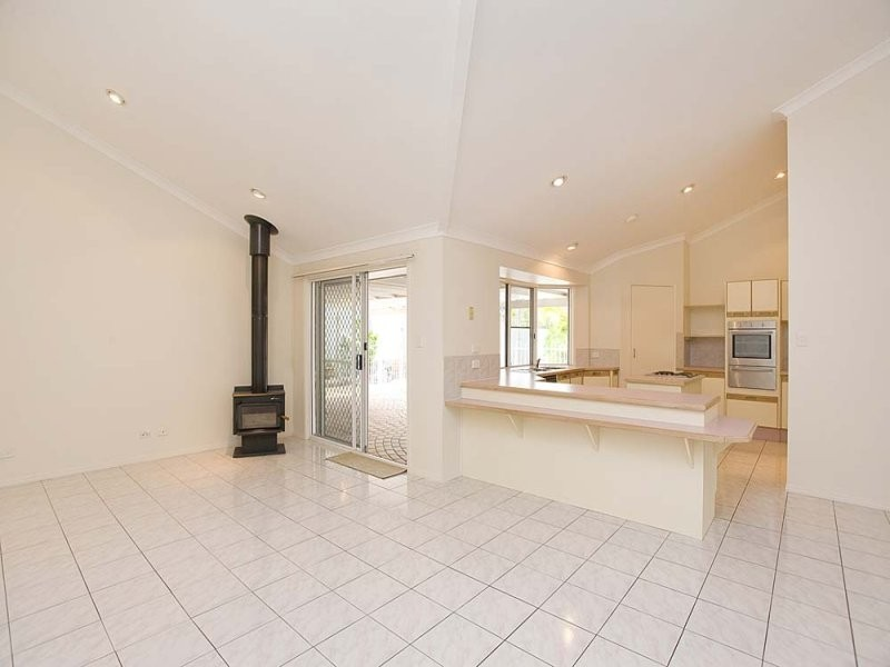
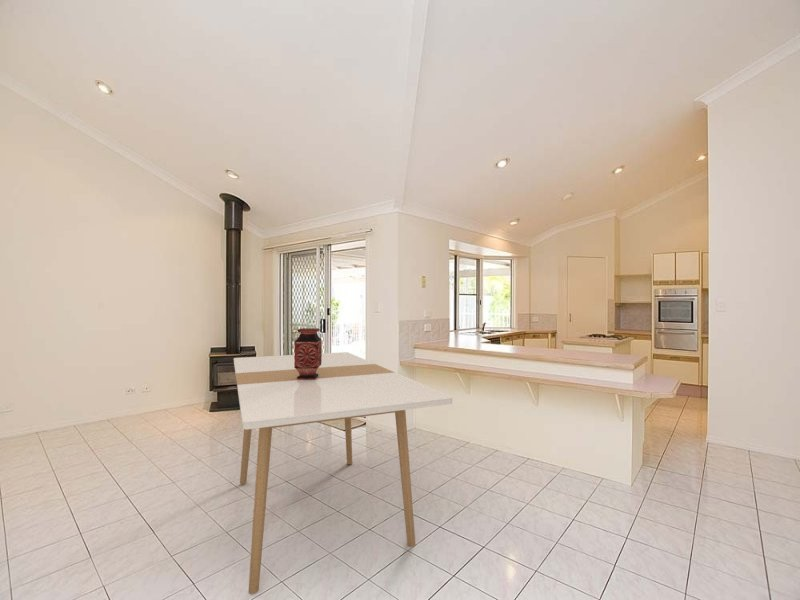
+ vase (308, 353)
+ dining table (315, 422)
